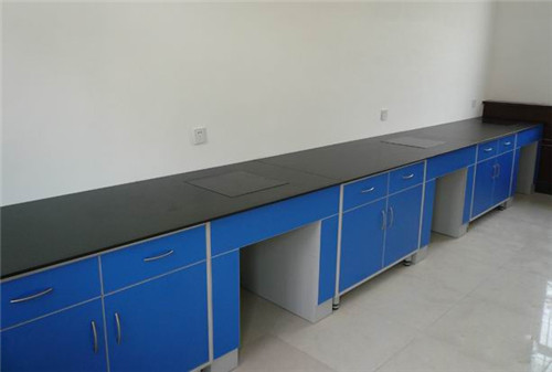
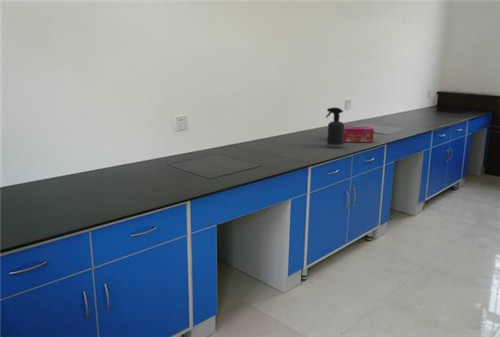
+ tissue box (351, 133)
+ spray bottle (335, 127)
